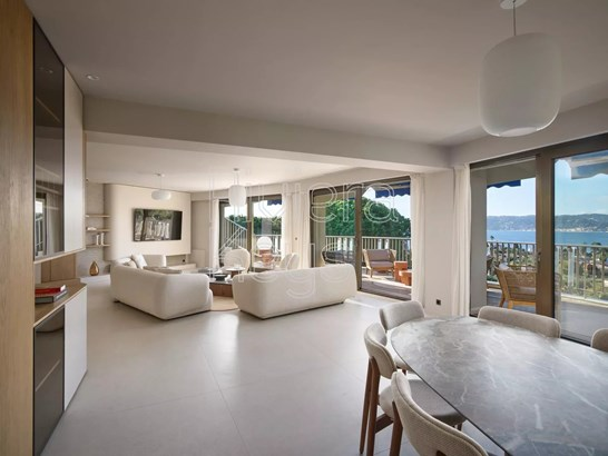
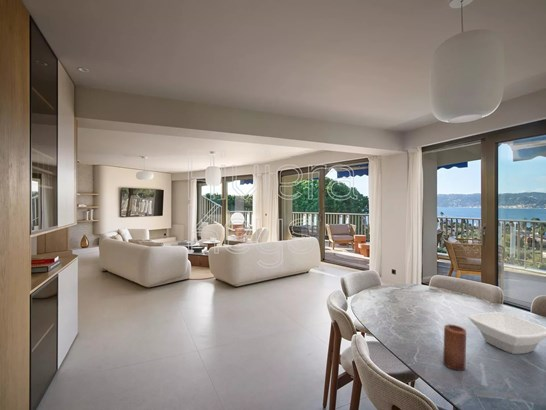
+ candle (454, 346)
+ bowl (508, 334)
